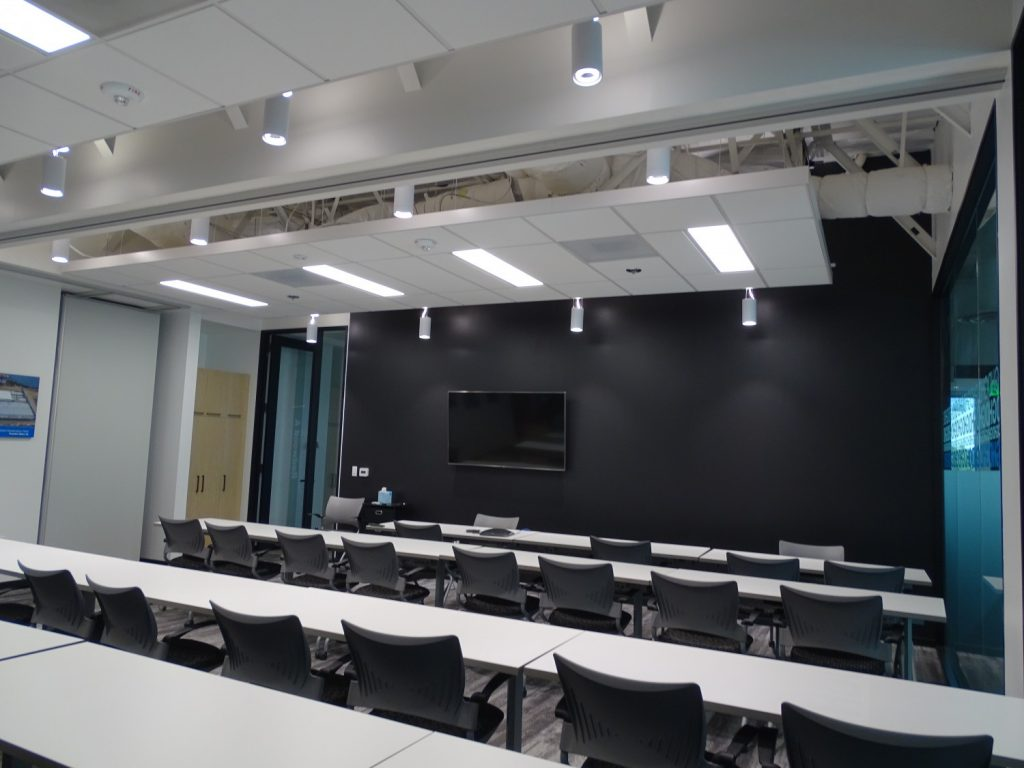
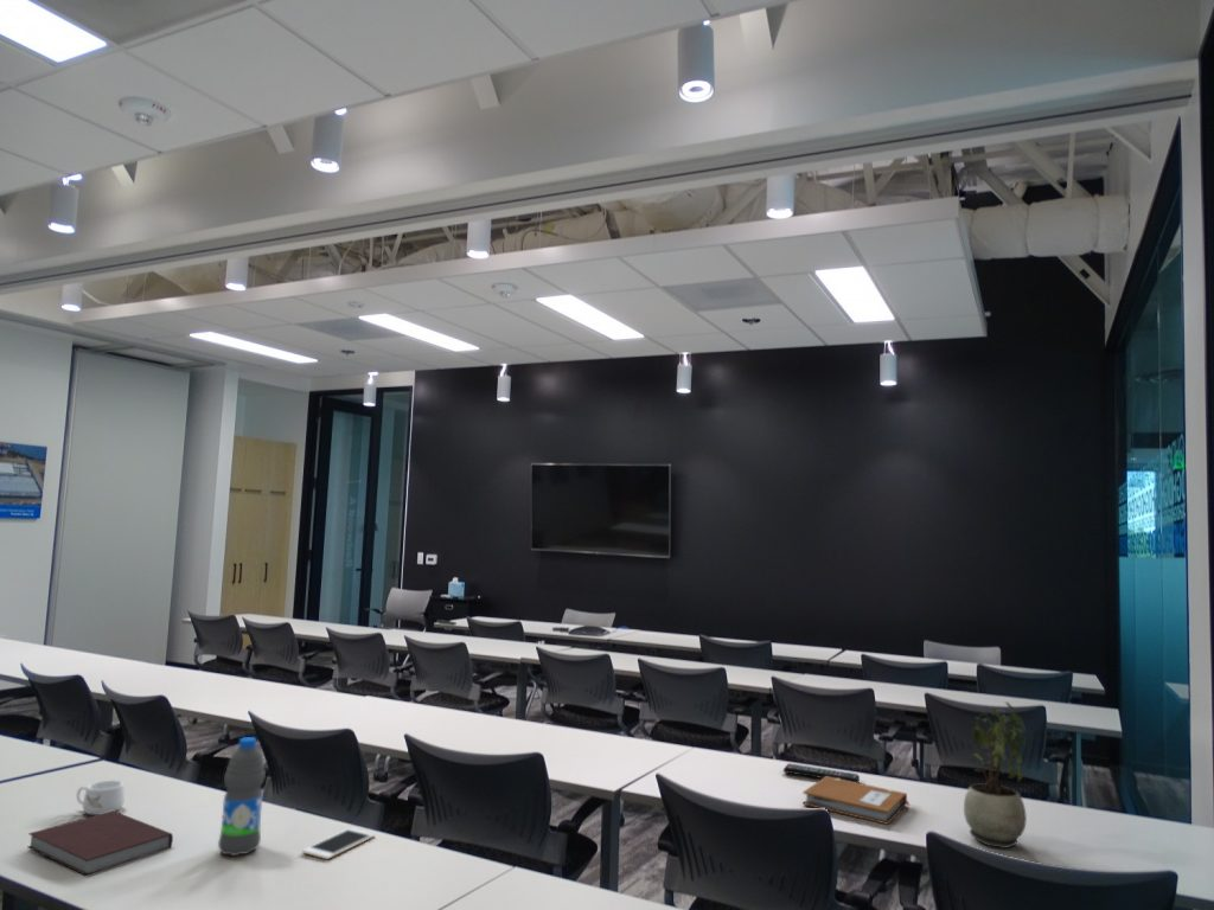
+ potted plant (995, 767)
+ notebook (101, 840)
+ cell phone (339, 842)
+ remote control (820, 774)
+ water bottle (243, 794)
+ mug (98, 797)
+ notebook (857, 797)
